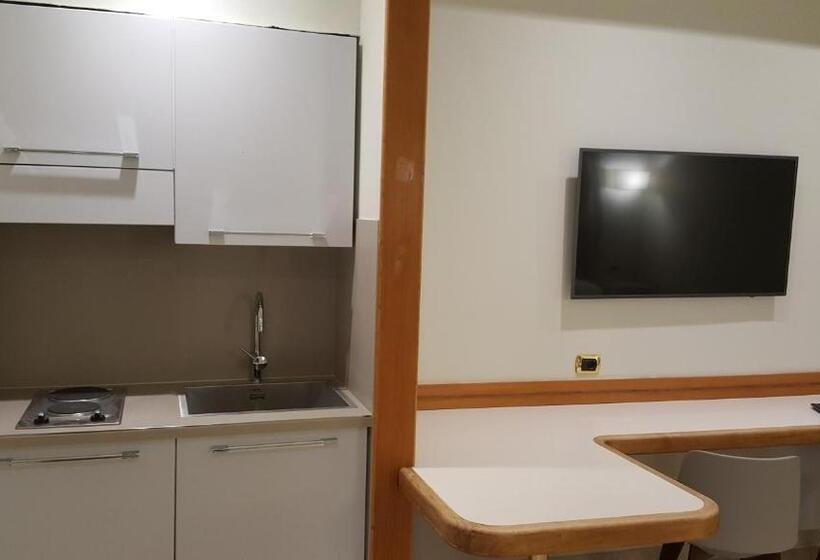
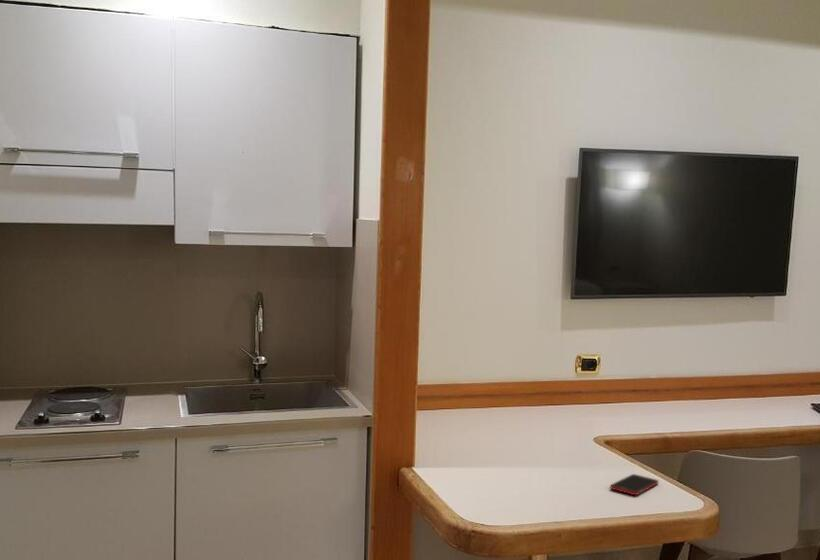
+ cell phone (634, 484)
